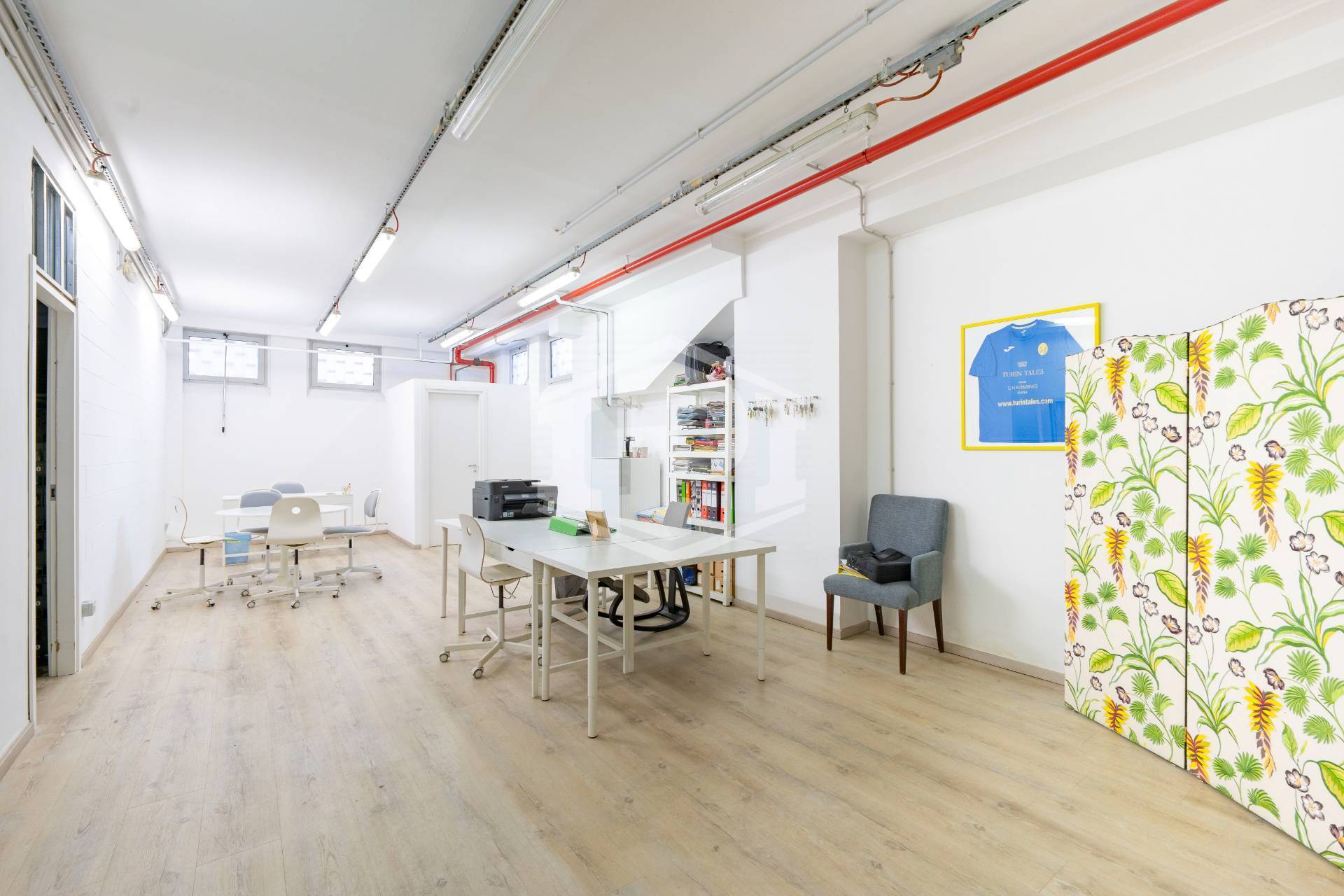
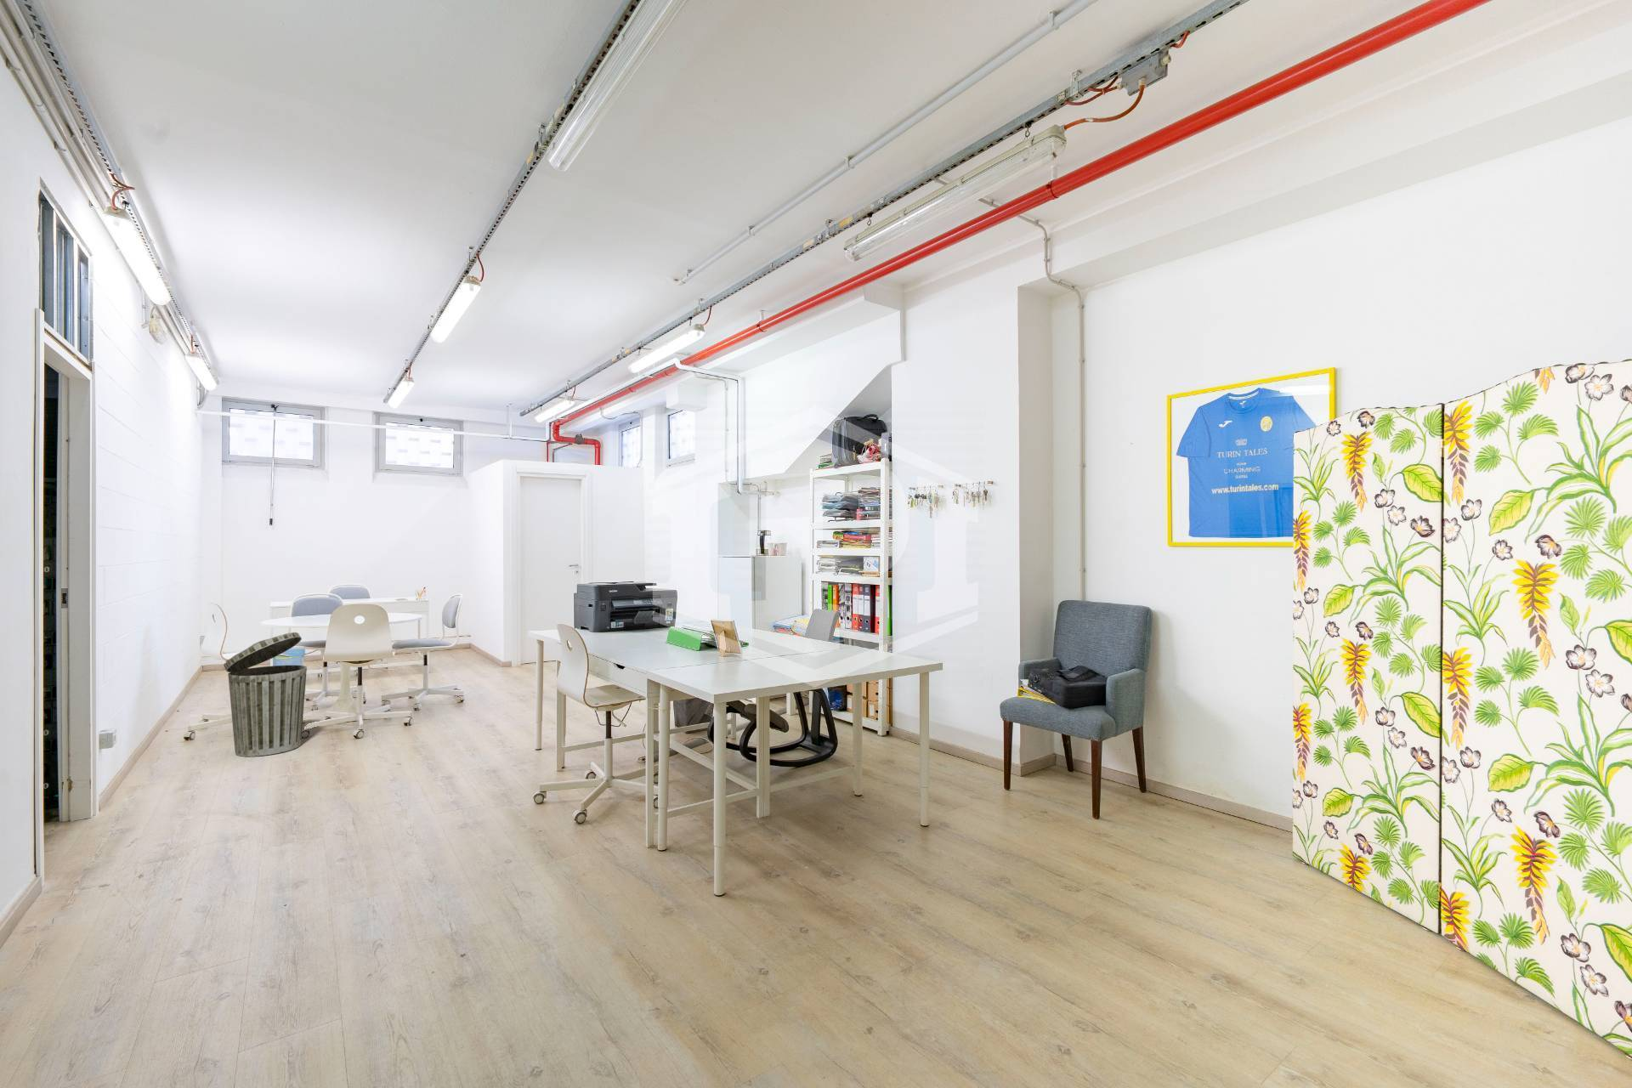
+ trash can (267, 690)
